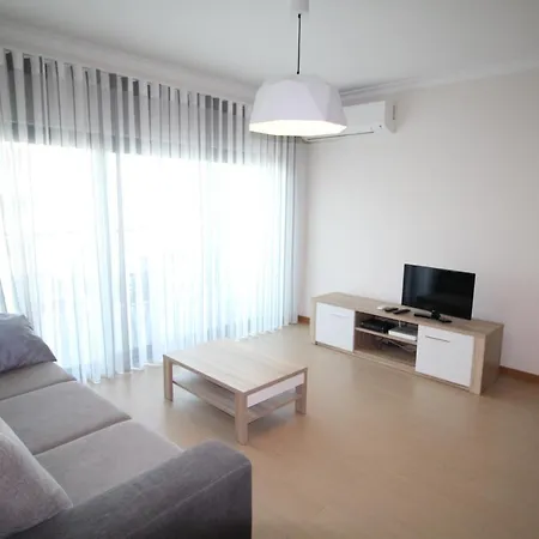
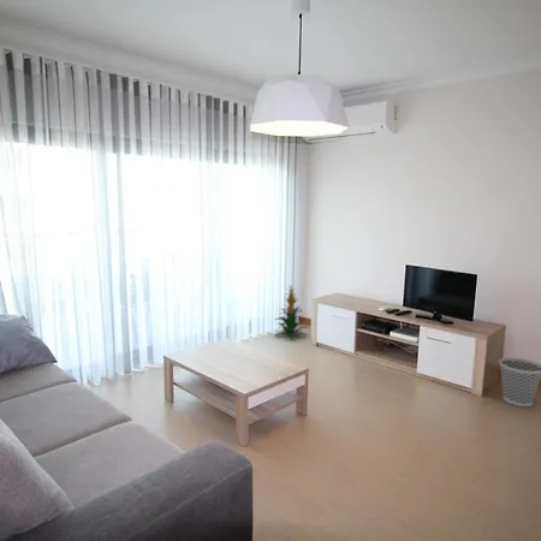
+ wastebasket (519, 382)
+ indoor plant (290, 310)
